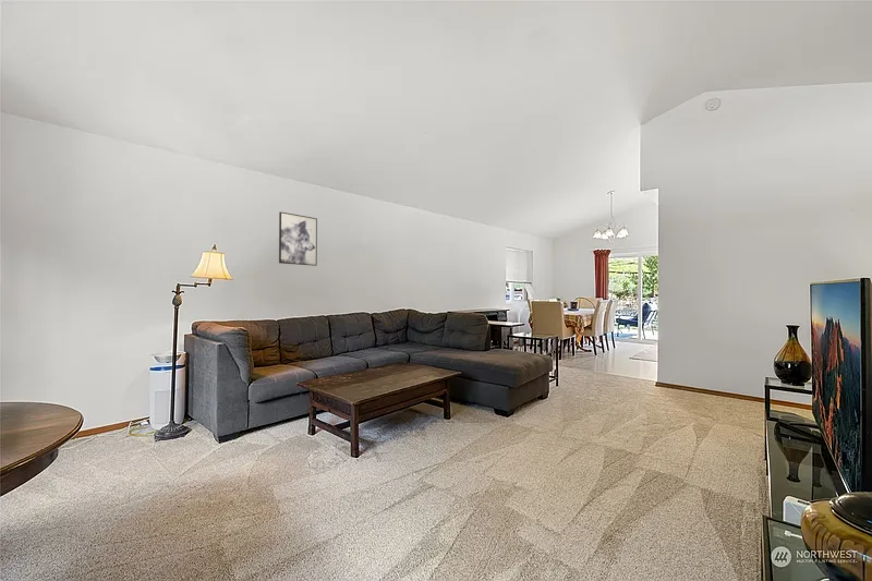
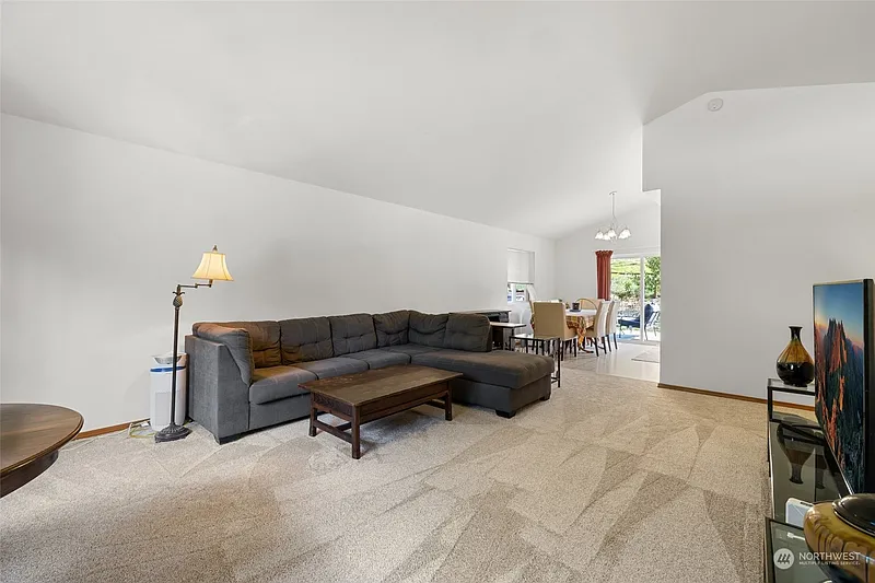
- wall art (299, 240)
